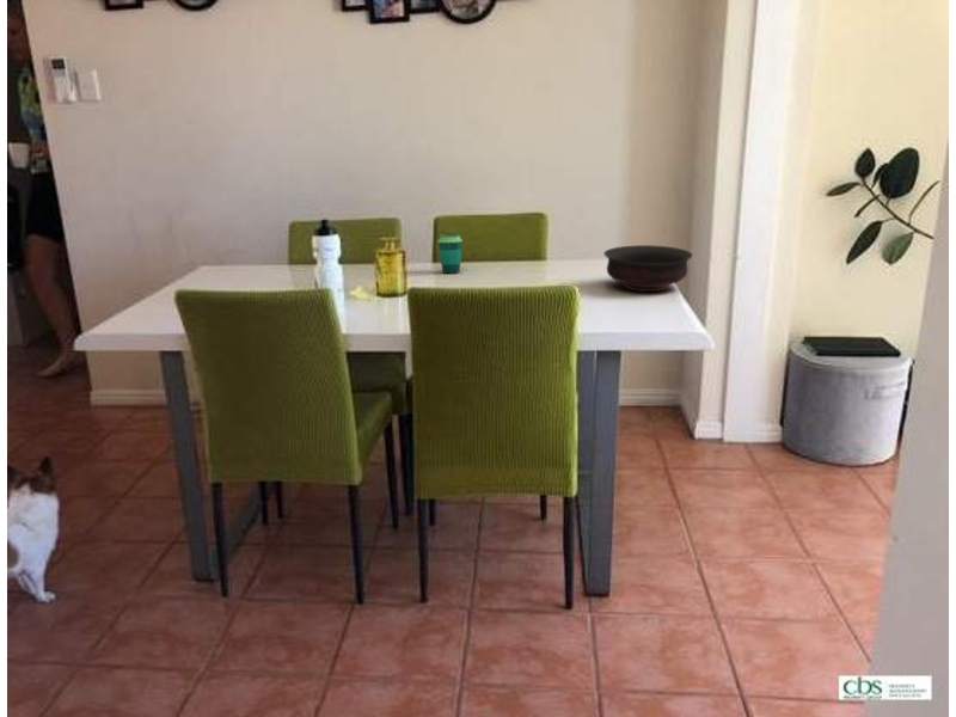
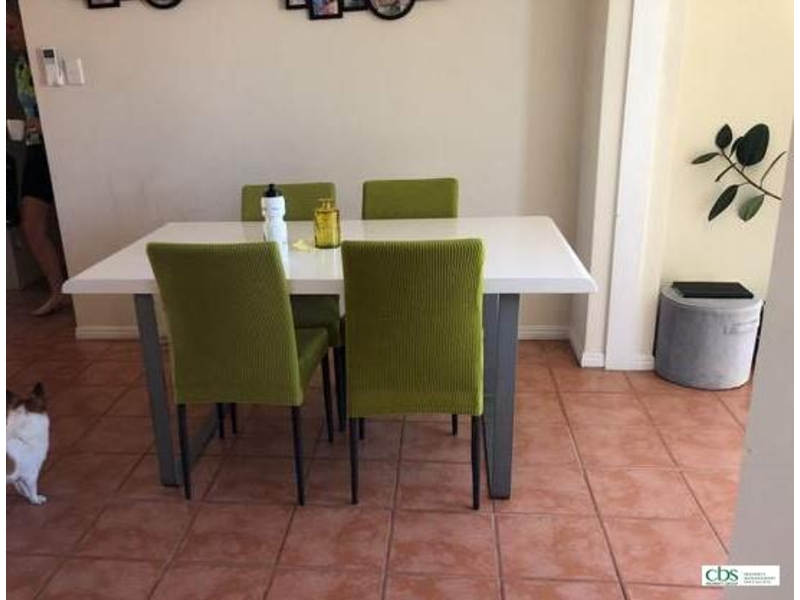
- cup (449, 253)
- bowl (646, 270)
